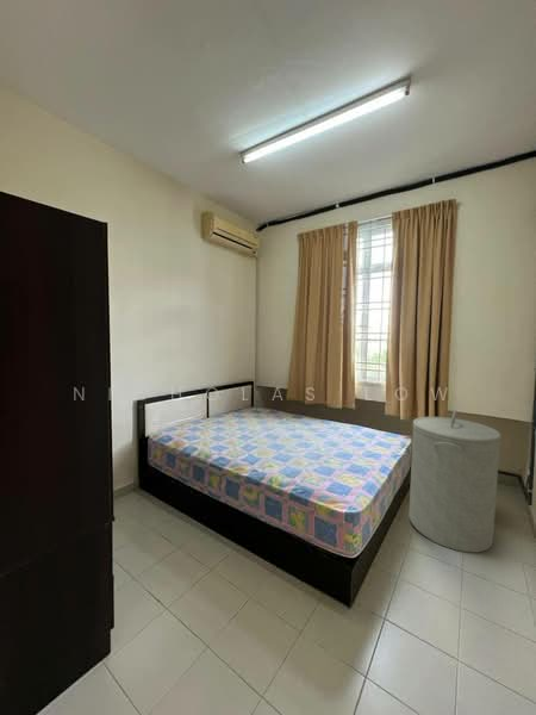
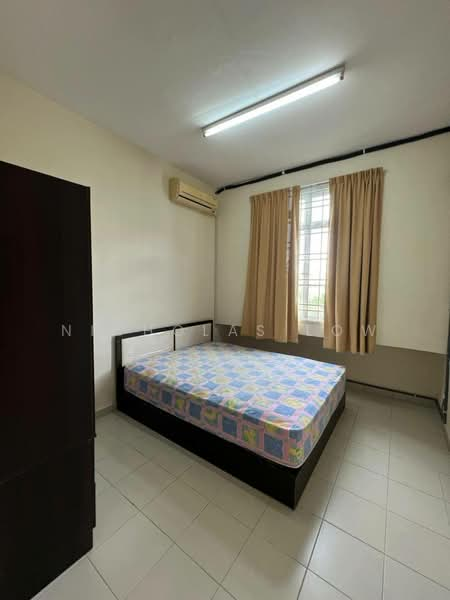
- laundry hamper (451, 468)
